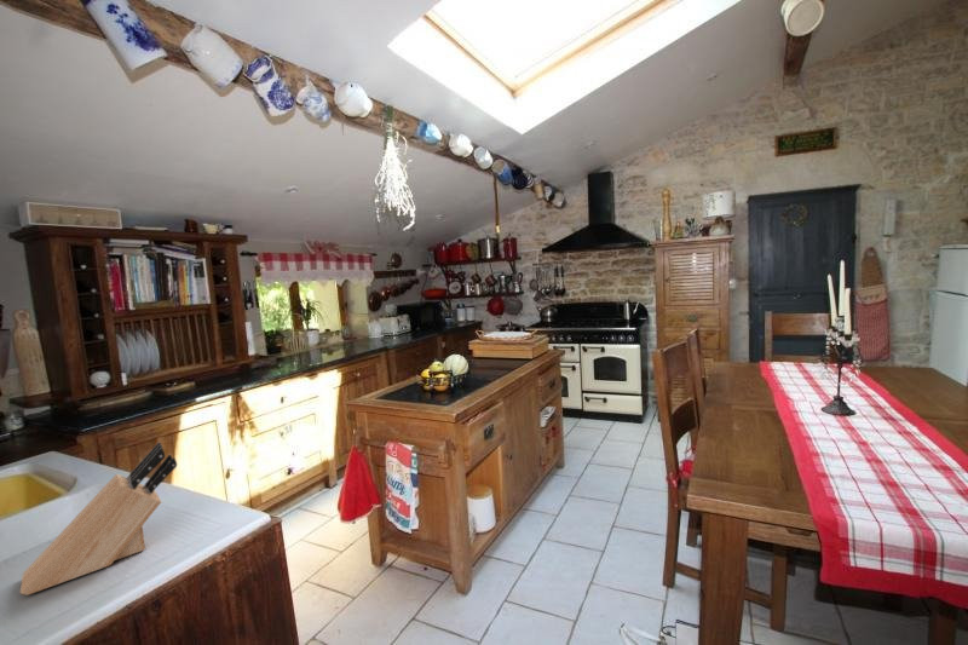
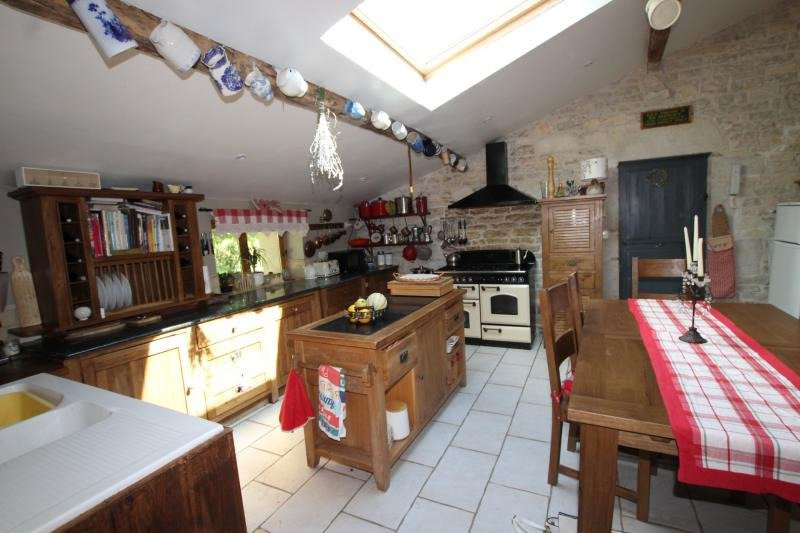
- knife block (103, 507)
